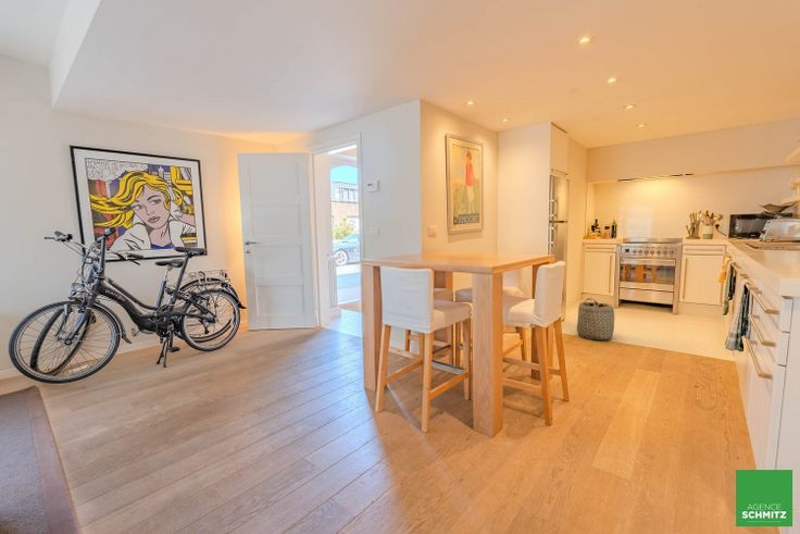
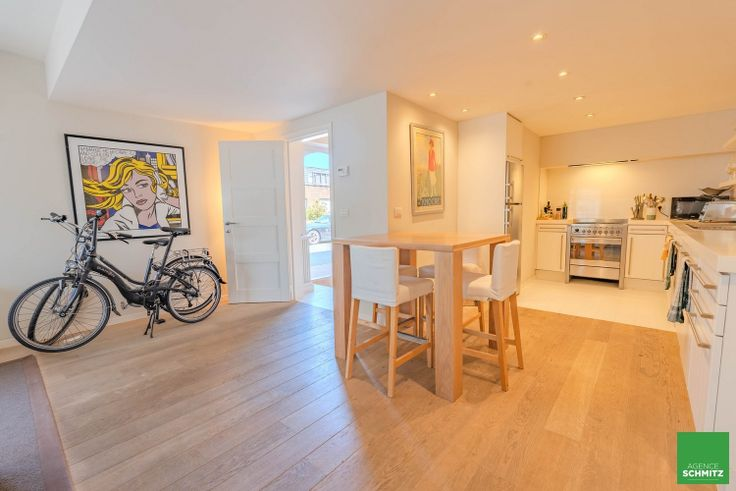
- basket (595, 318)
